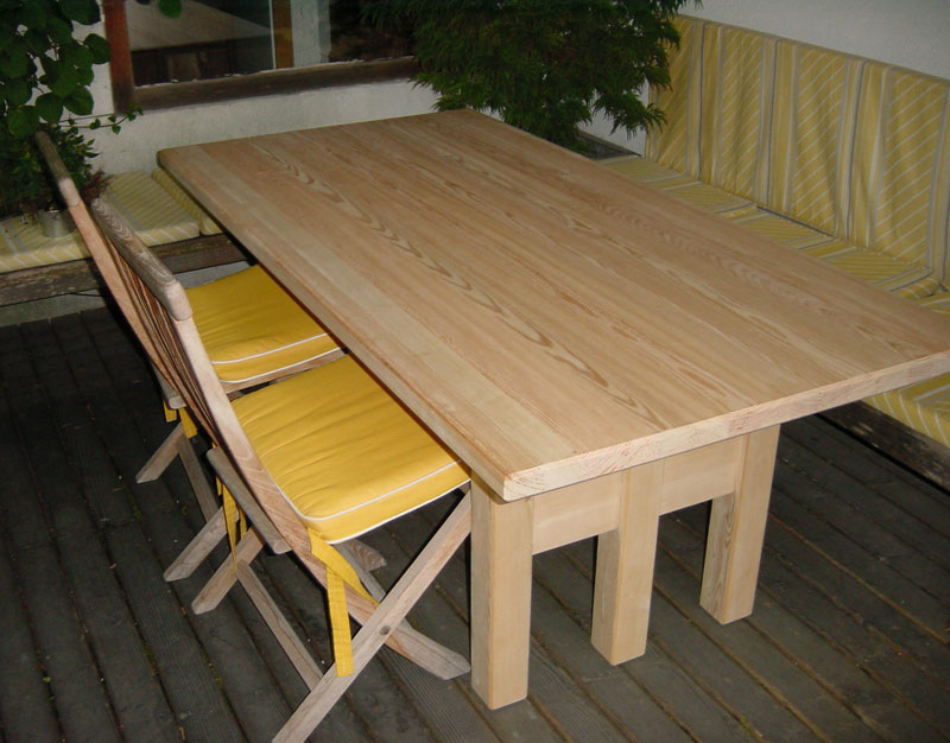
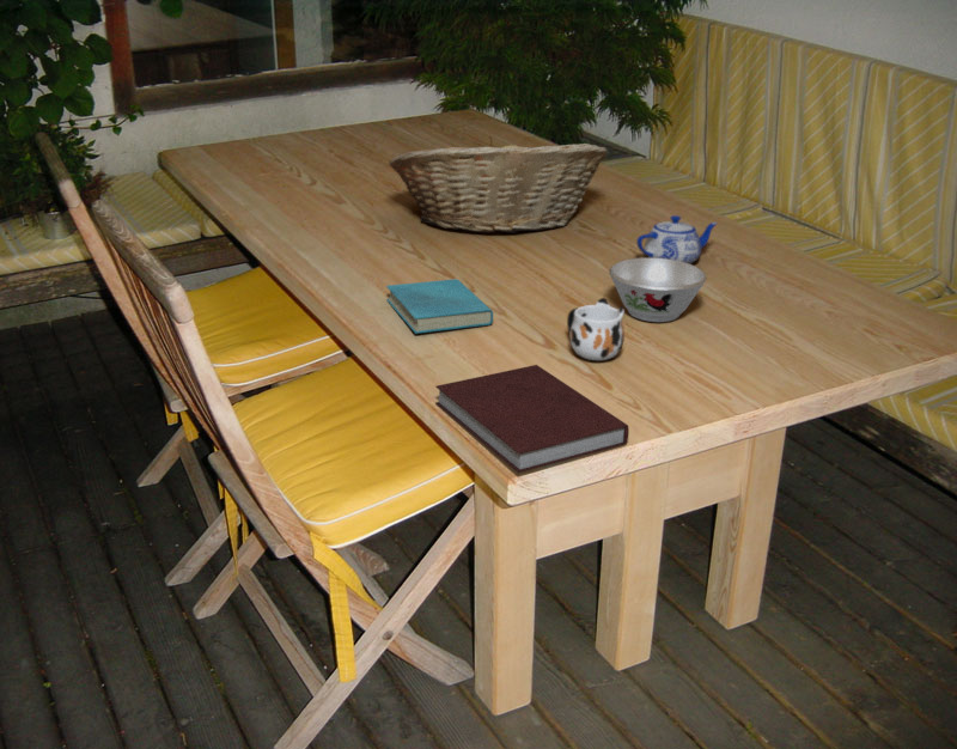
+ book (438, 304)
+ bowl (656, 292)
+ teapot (677, 238)
+ mug (592, 327)
+ notebook (528, 413)
+ fruit basket (498, 176)
